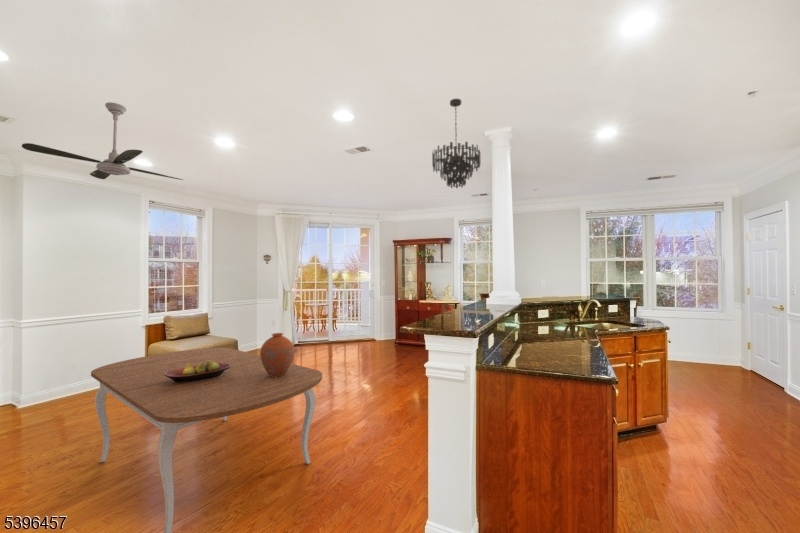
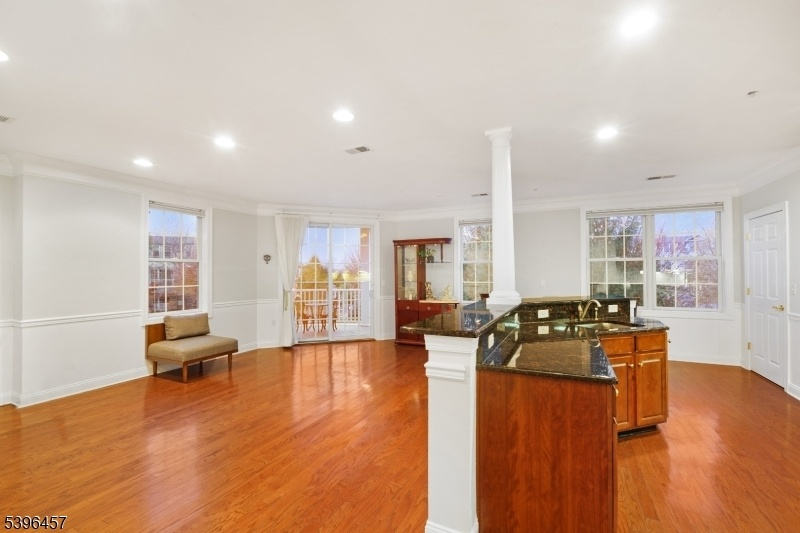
- vase (277, 353)
- dining table (204, 416)
- chandelier (455, 143)
- ceiling fan (114, 138)
- fruit bowl (199, 369)
